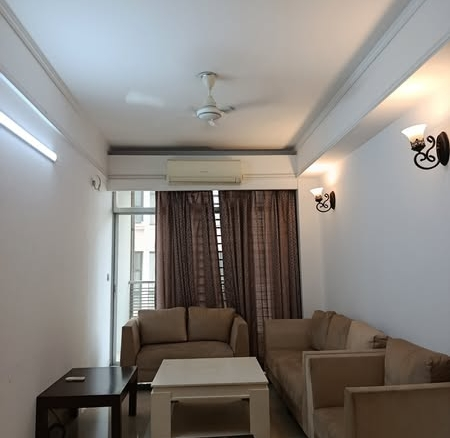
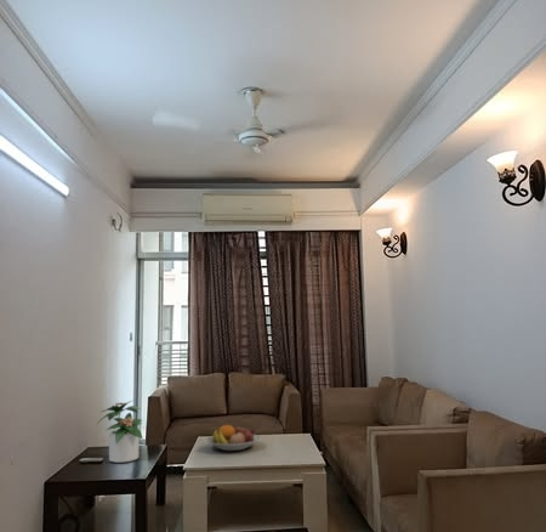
+ fruit bowl (233, 436)
+ potted plant (120, 430)
